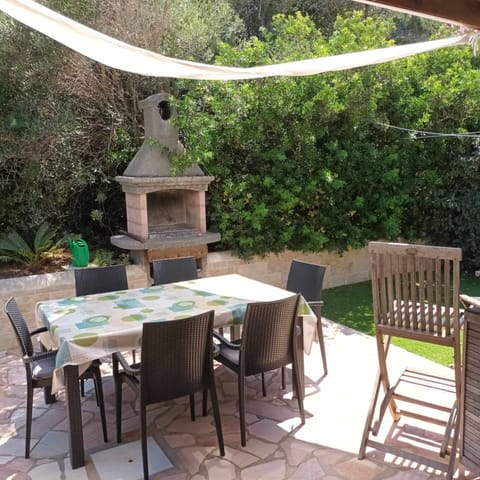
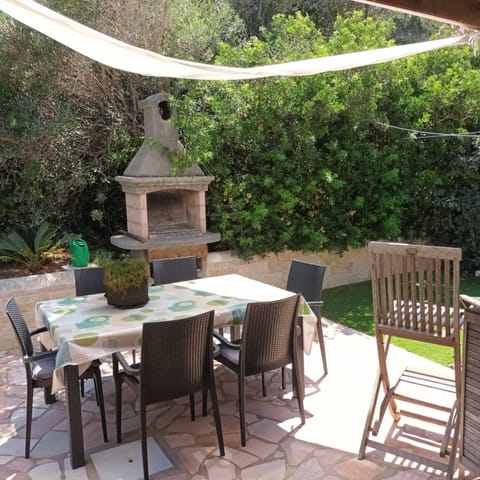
+ plant (130, 283)
